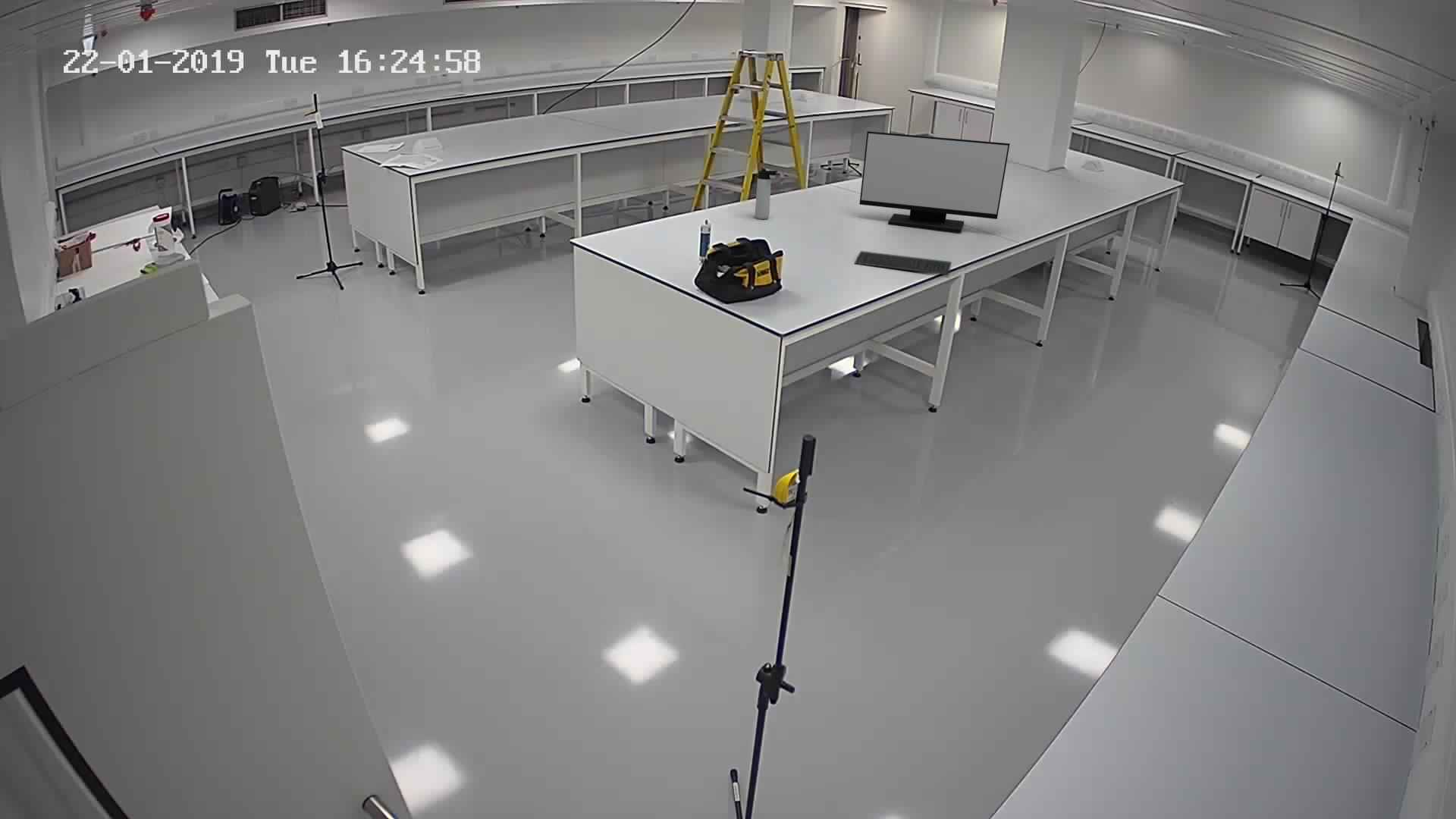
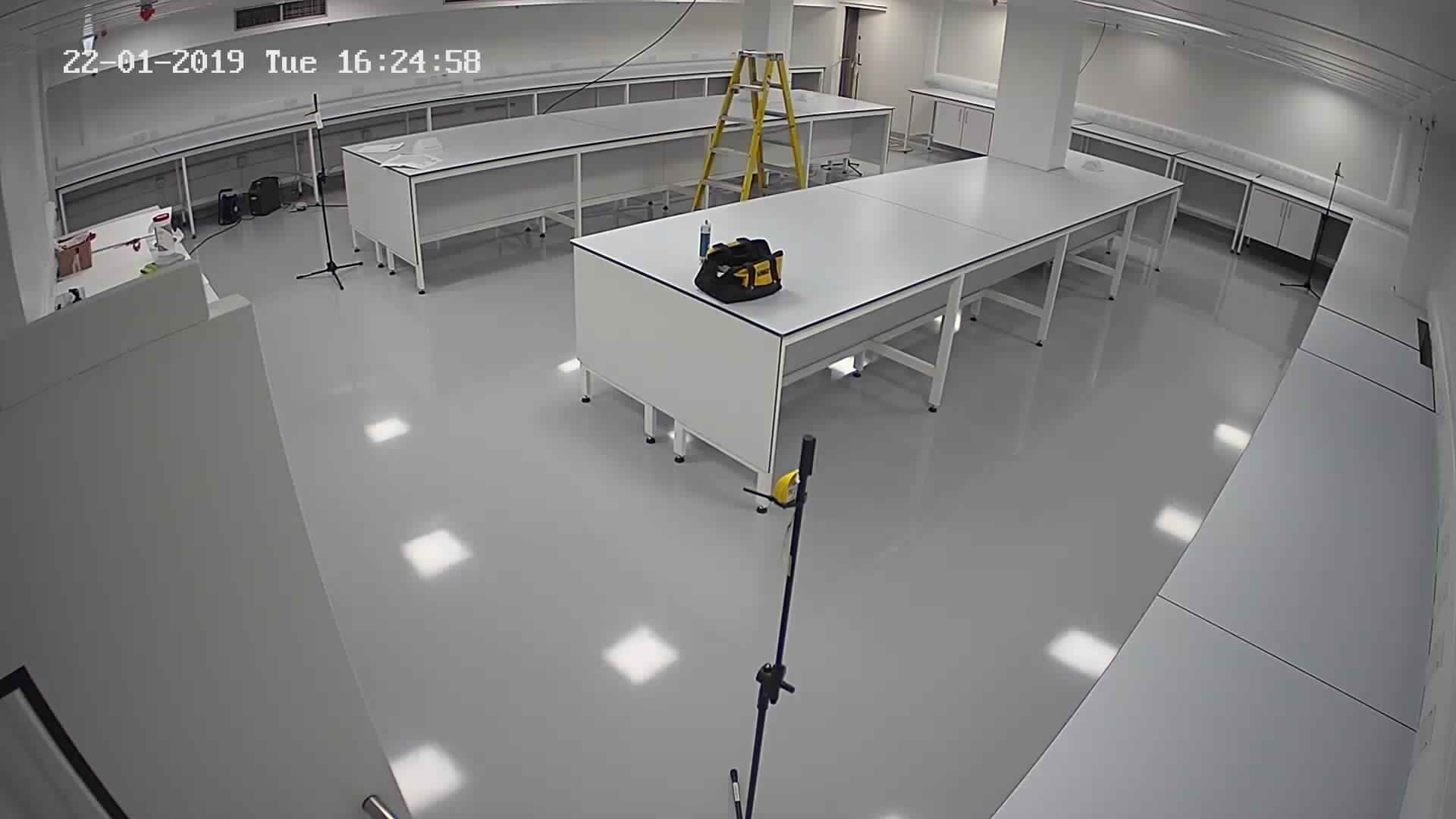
- thermos bottle (766, 194)
- keyboard (903, 262)
- monitor (932, 180)
